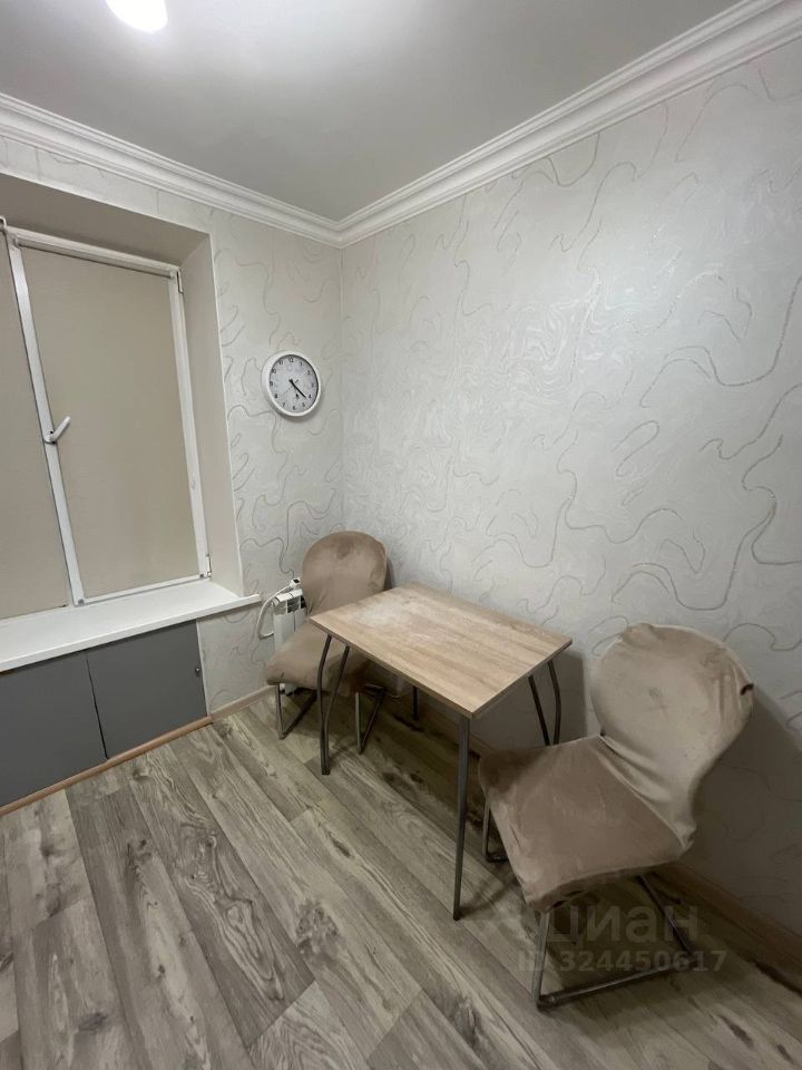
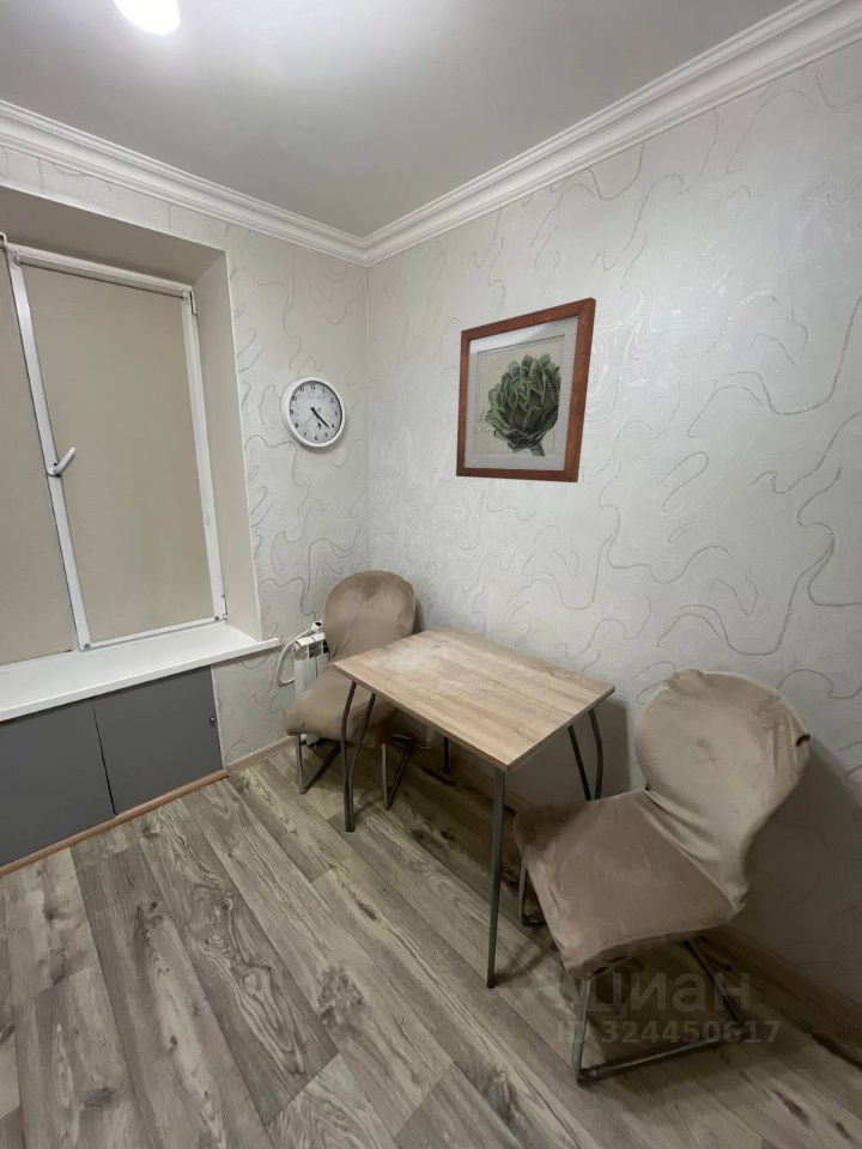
+ wall art (515, 401)
